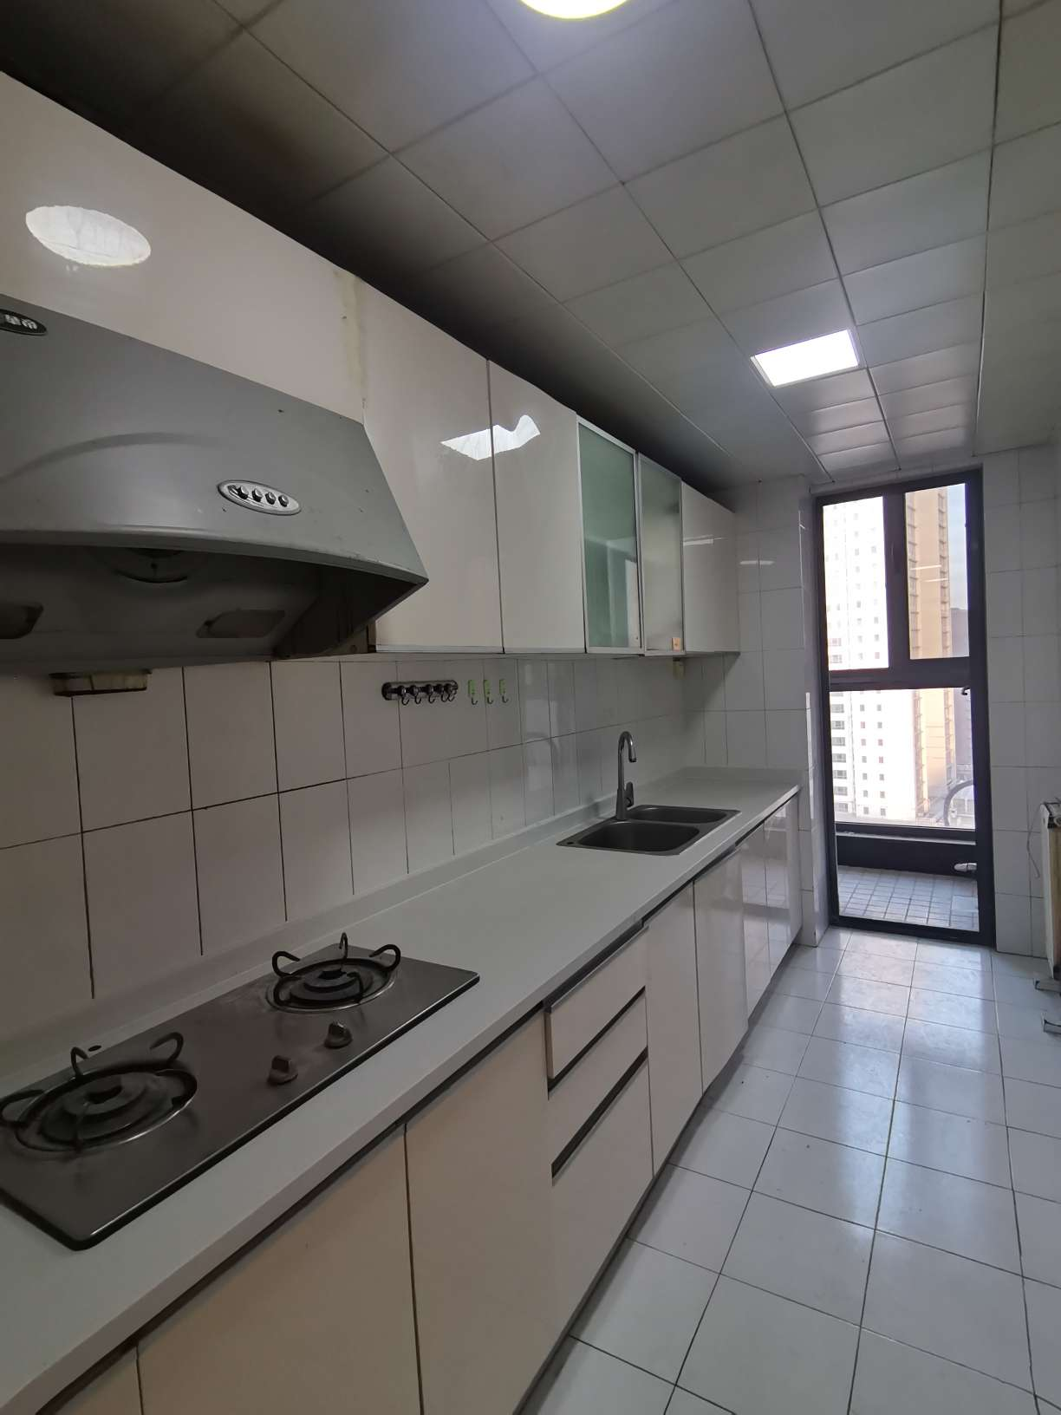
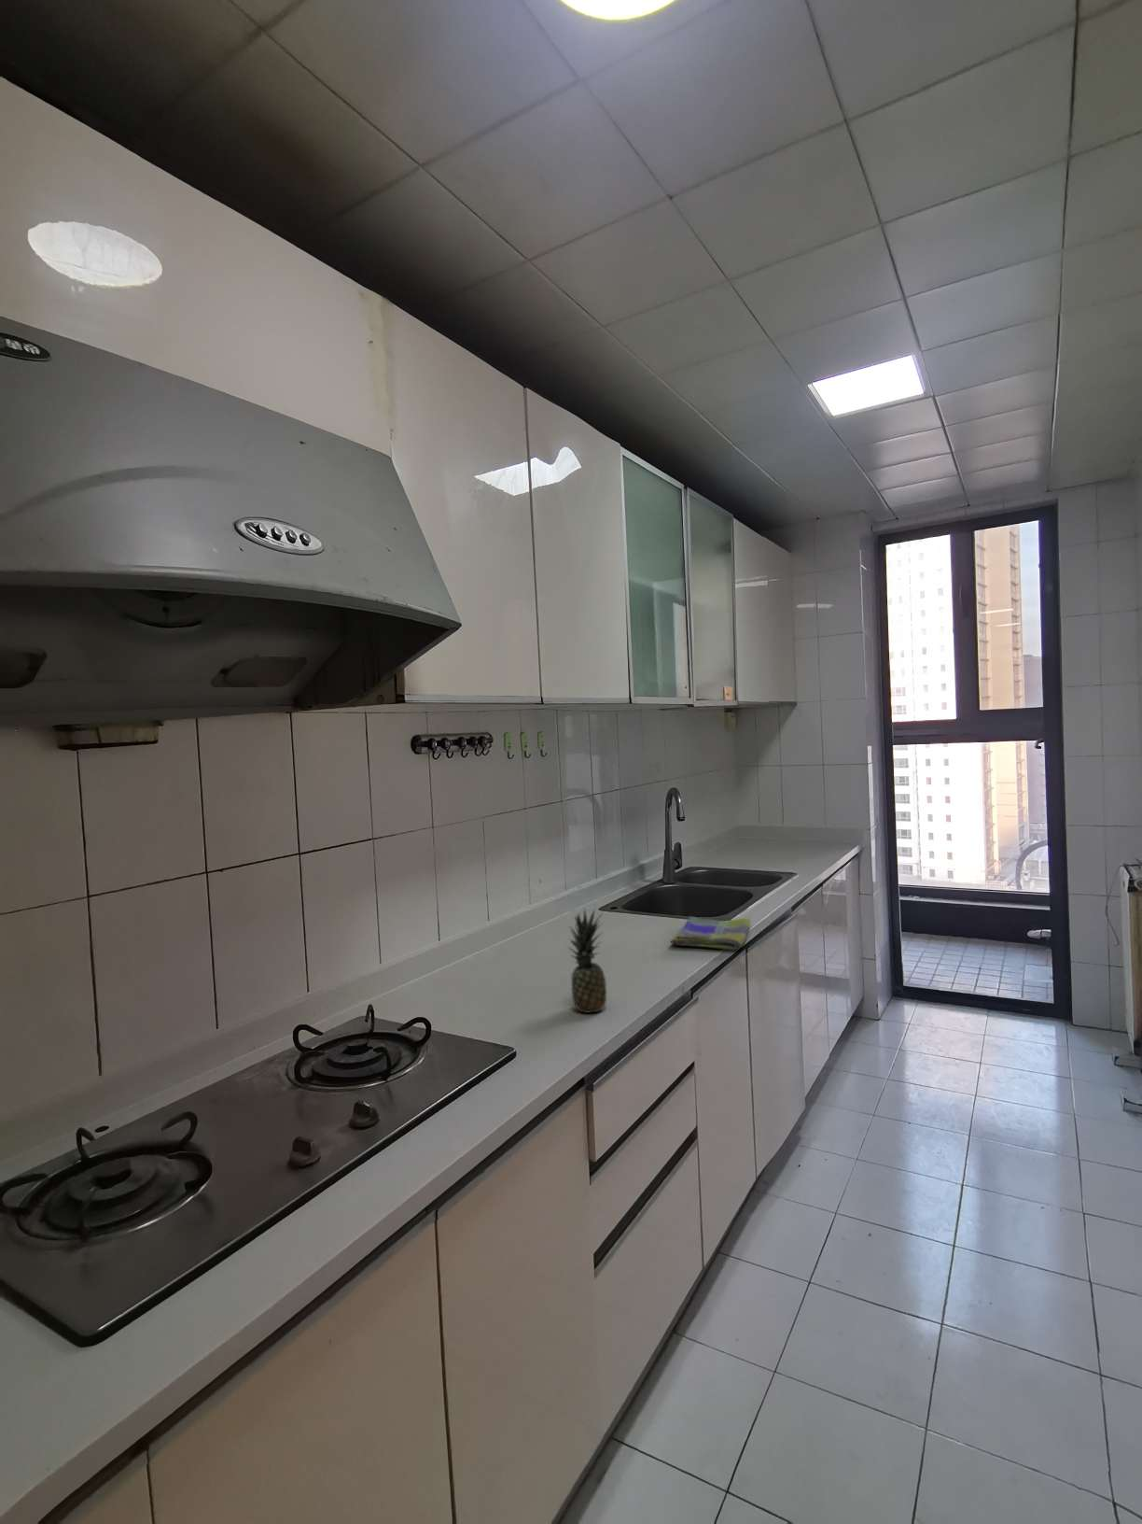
+ fruit (585, 959)
+ dish towel (713, 931)
